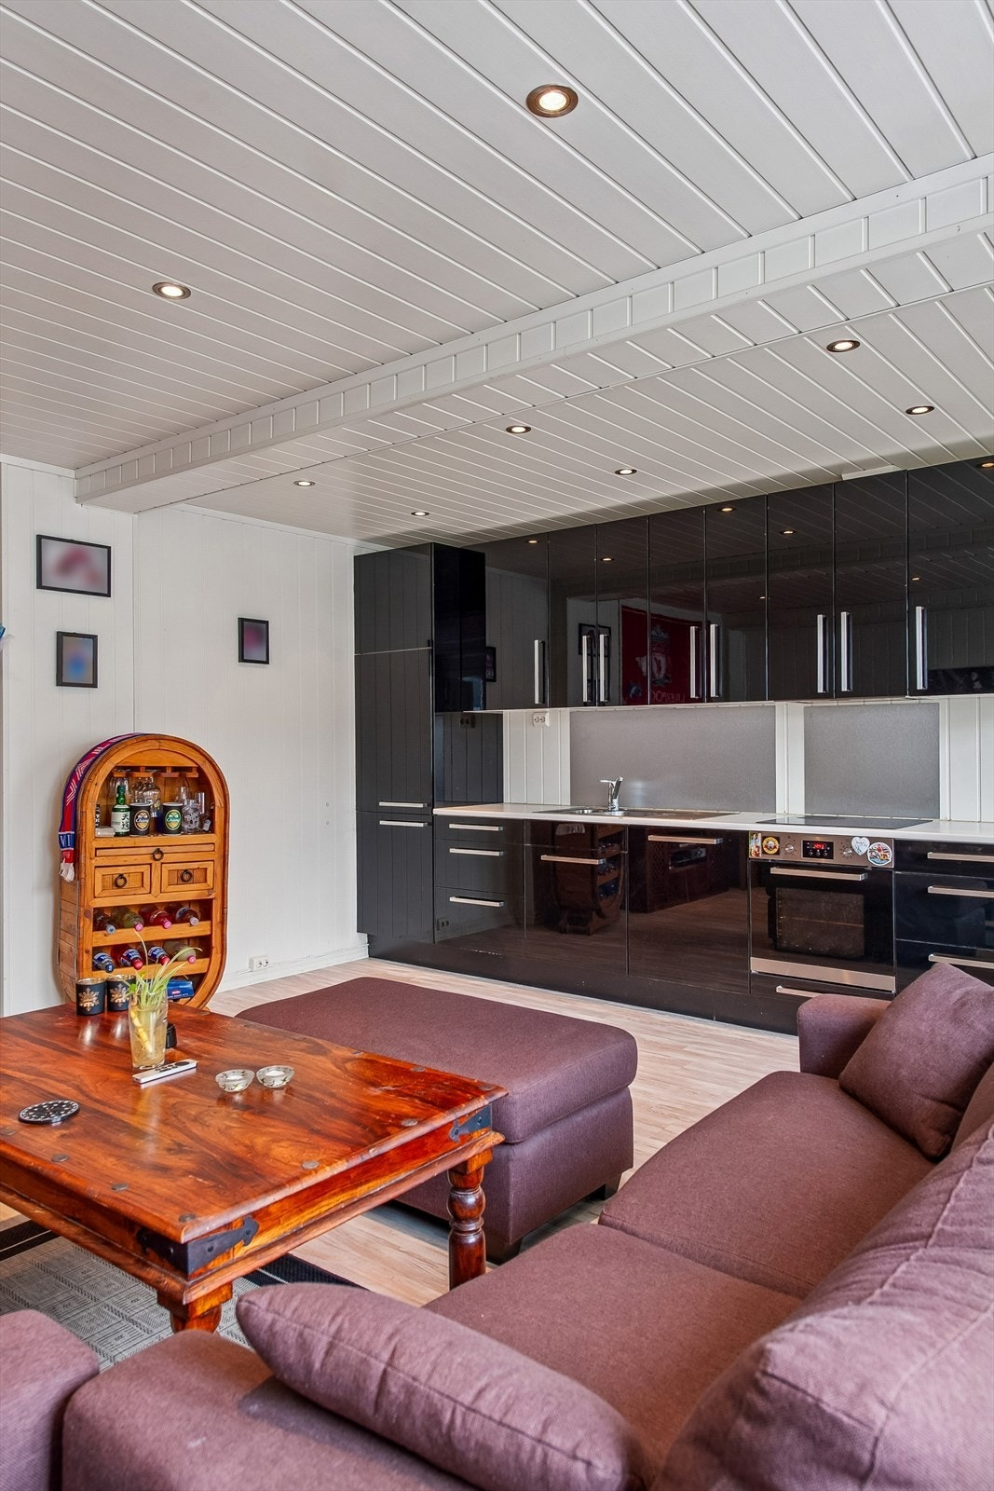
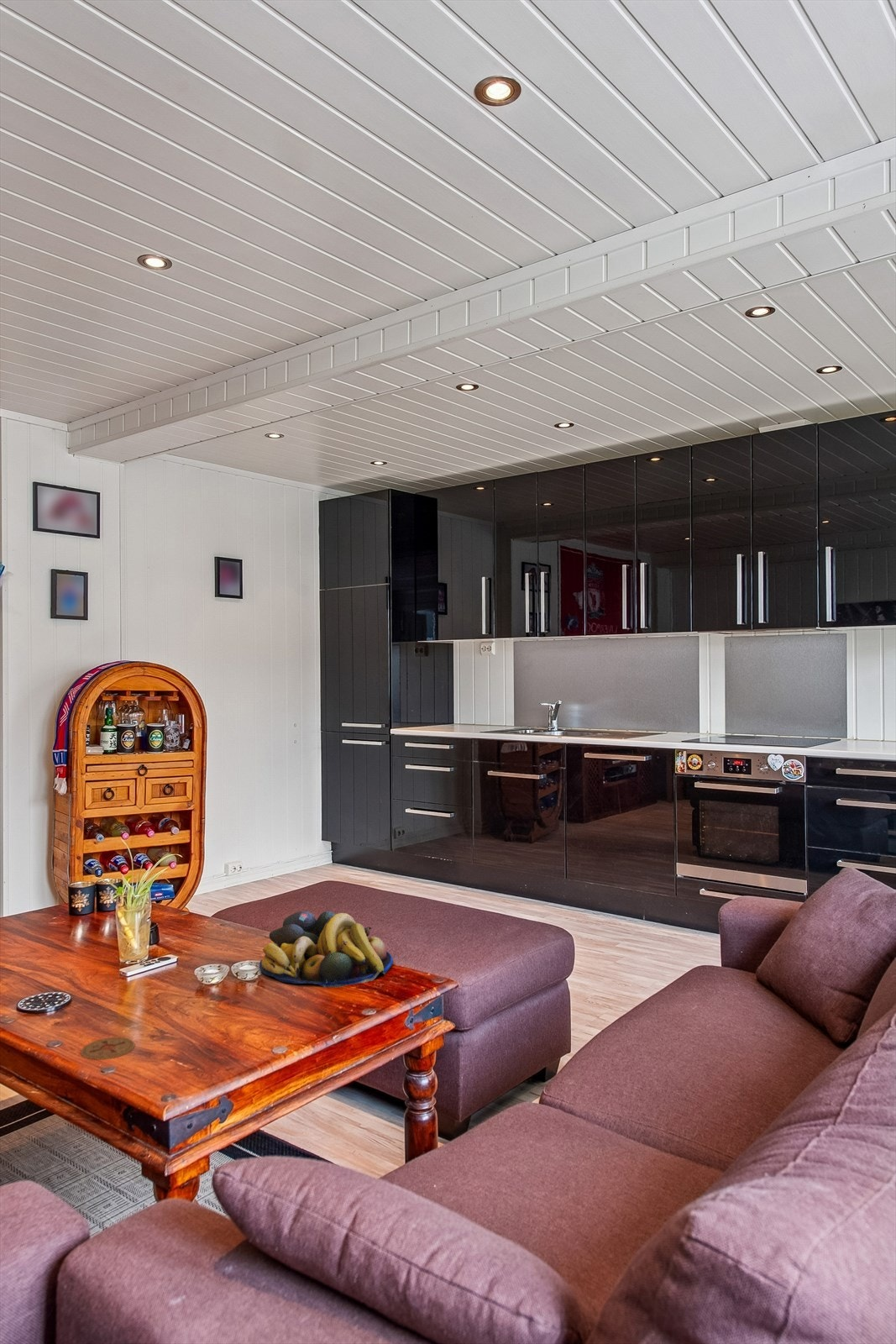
+ fruit bowl (327, 940)
+ coaster (107, 1048)
